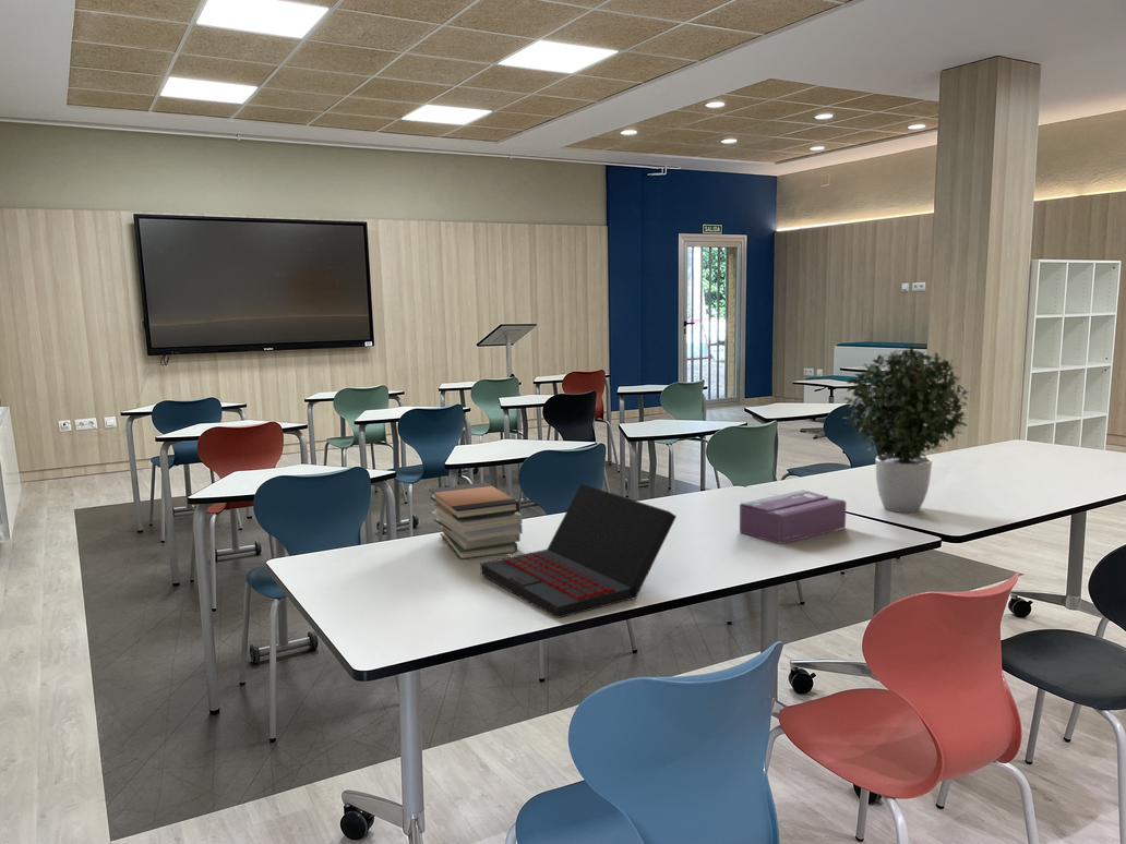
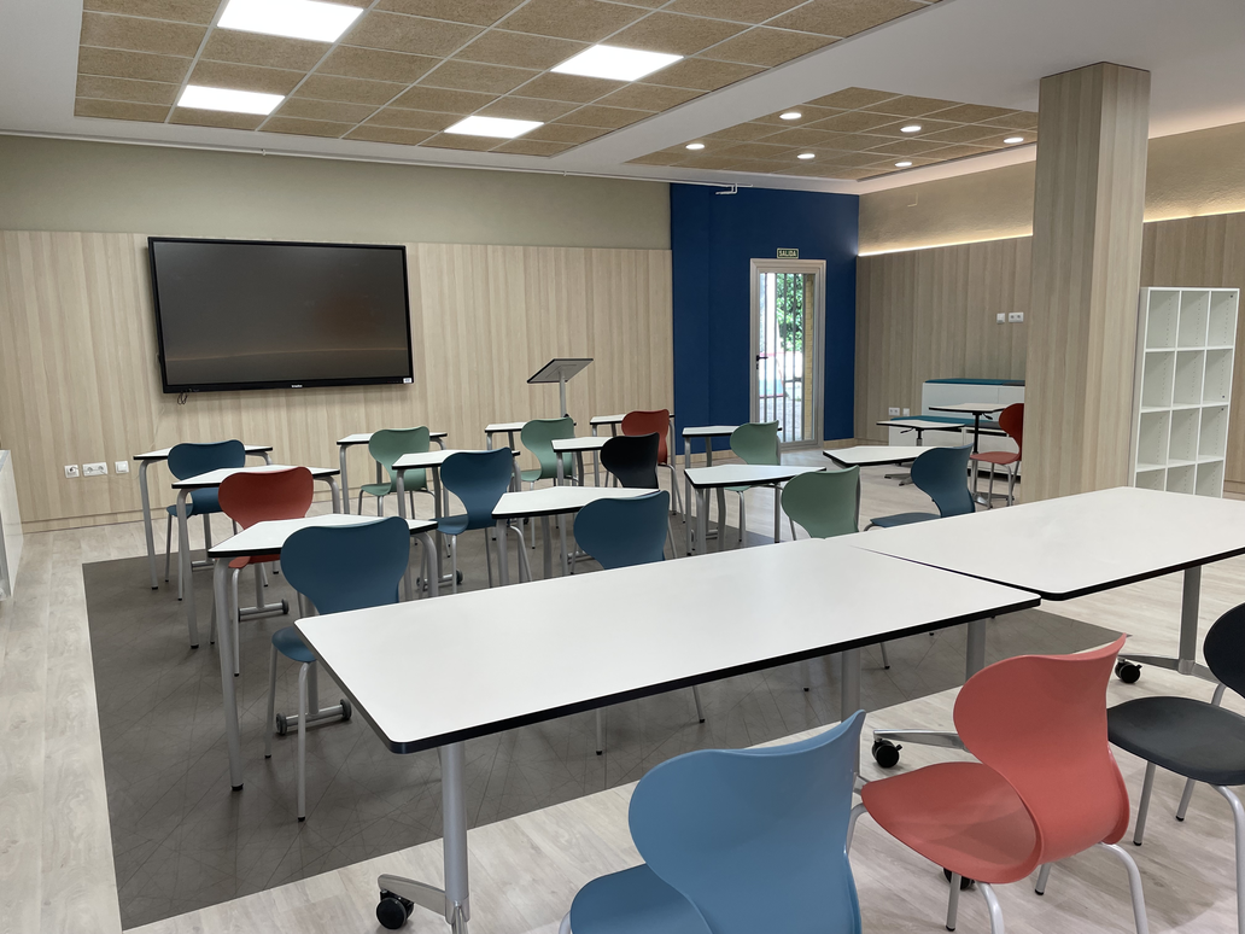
- tissue box (792, 516)
- potted plant (905, 429)
- book stack (475, 519)
- laptop (574, 543)
